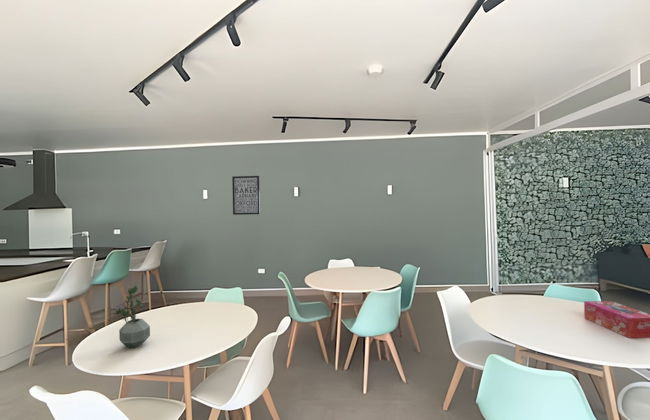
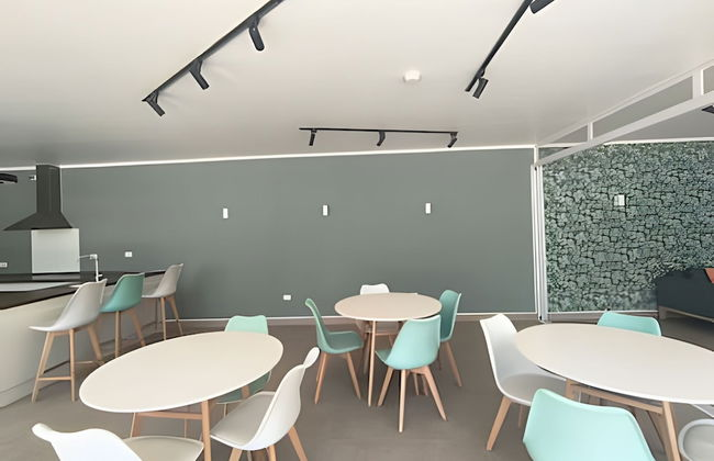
- potted plant (131, 316)
- tissue box (619, 318)
- wall art (246, 195)
